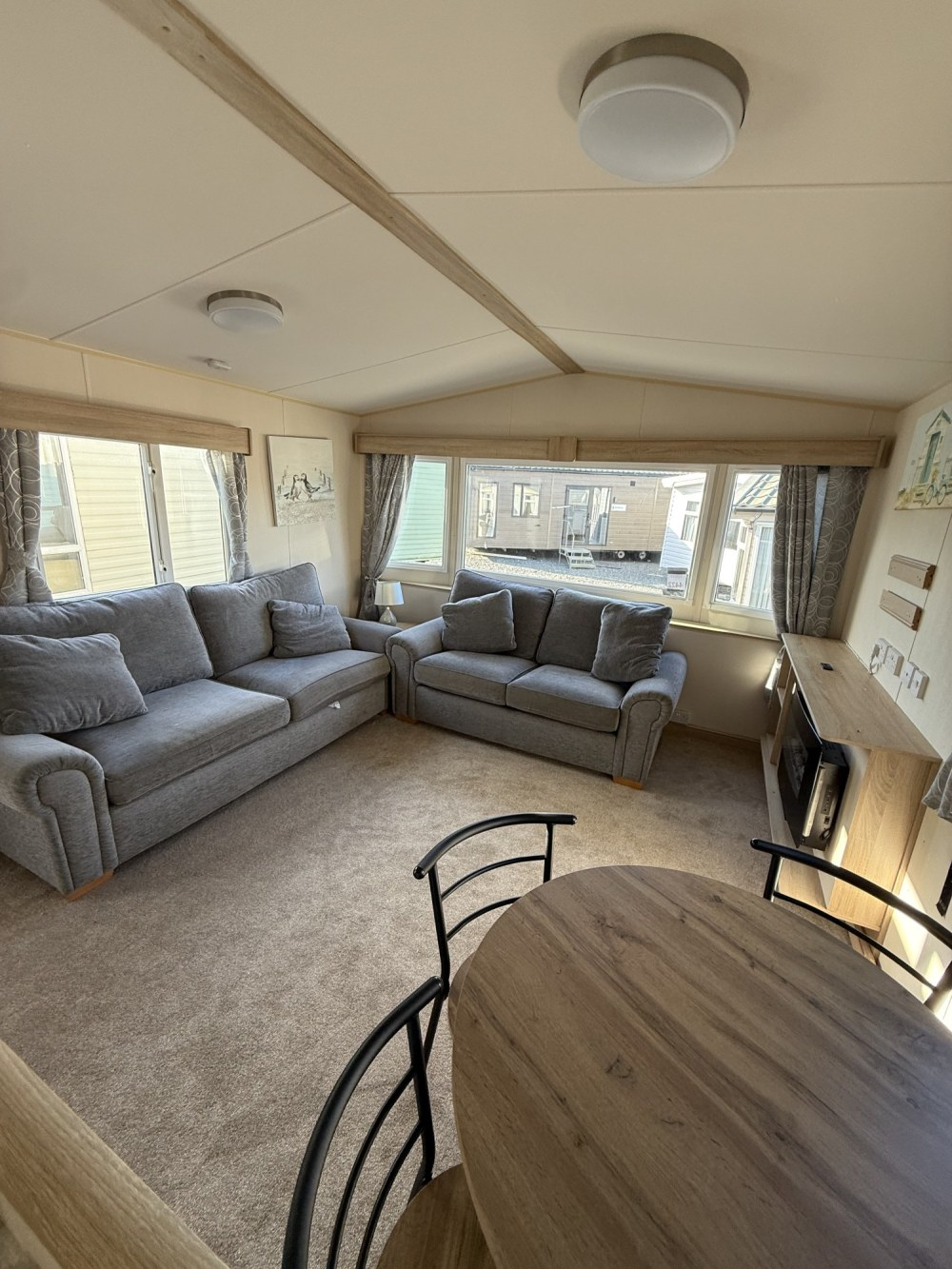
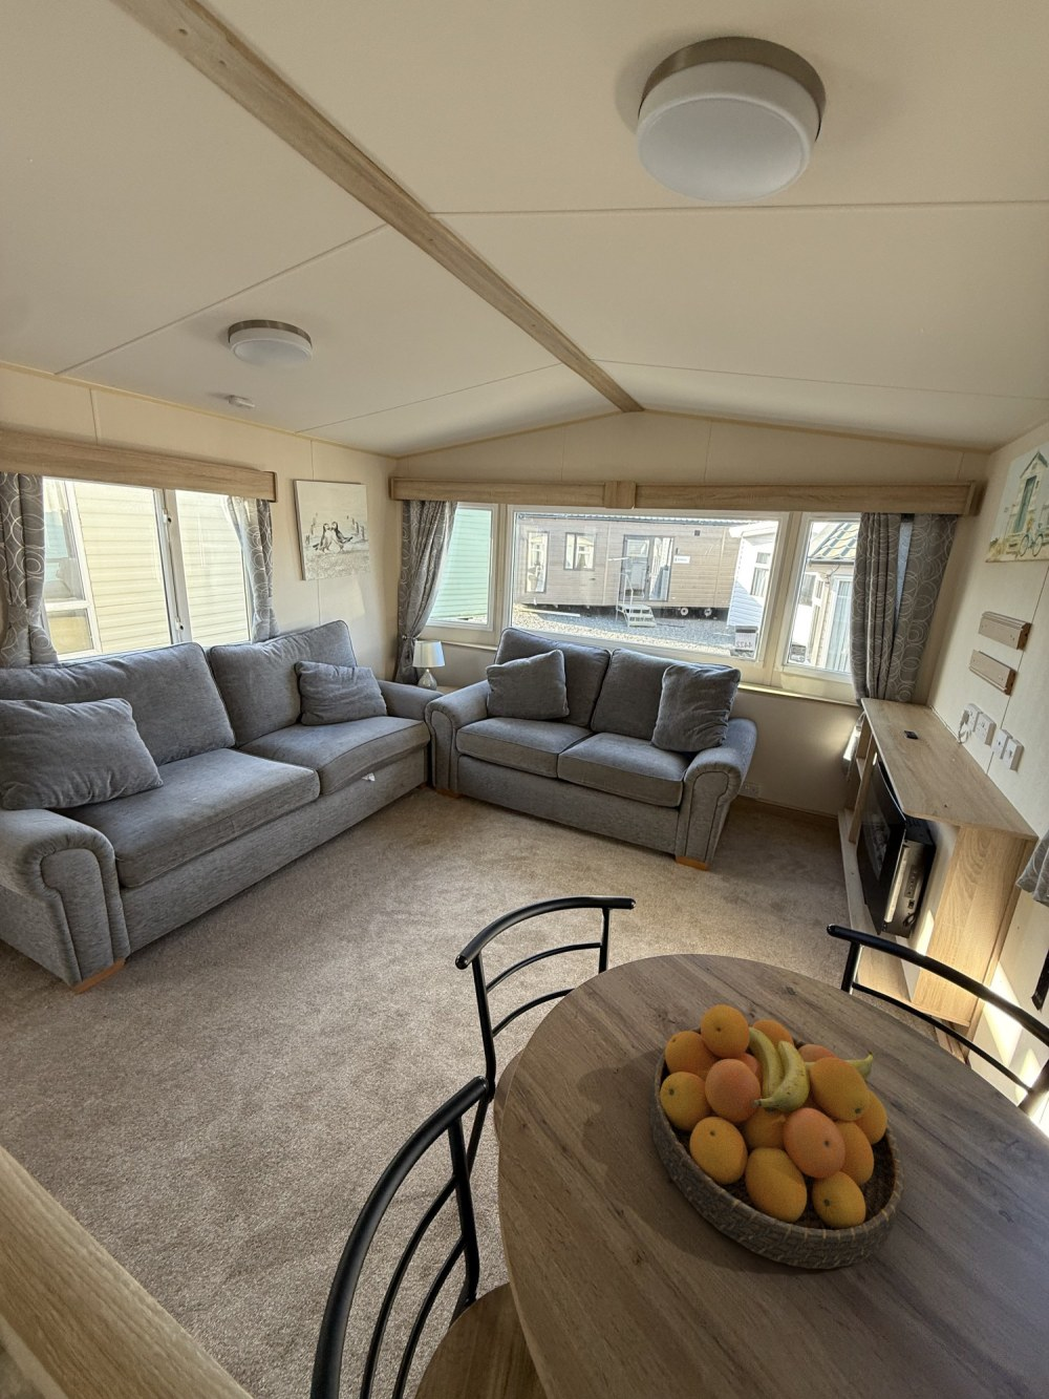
+ fruit bowl (774, 1097)
